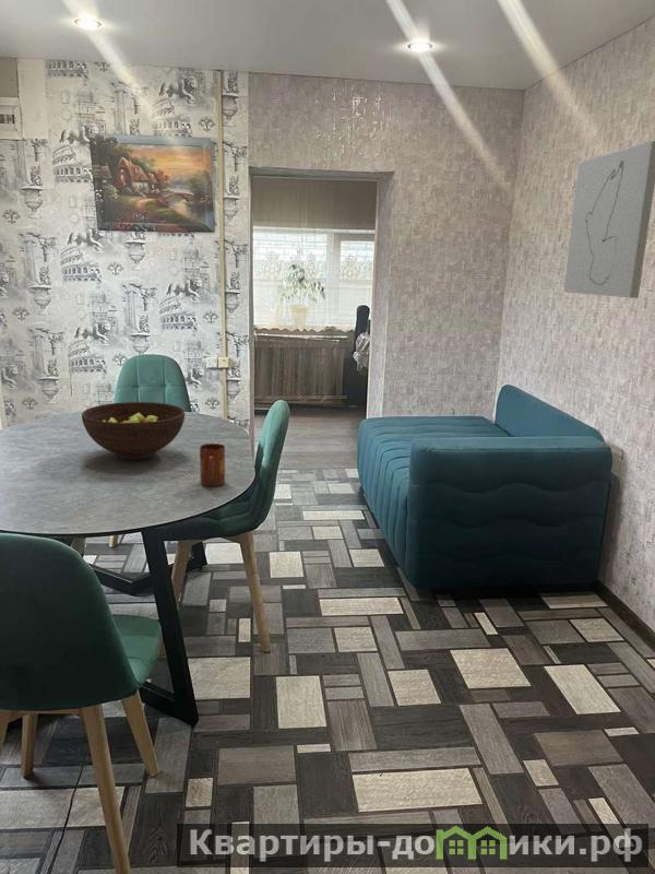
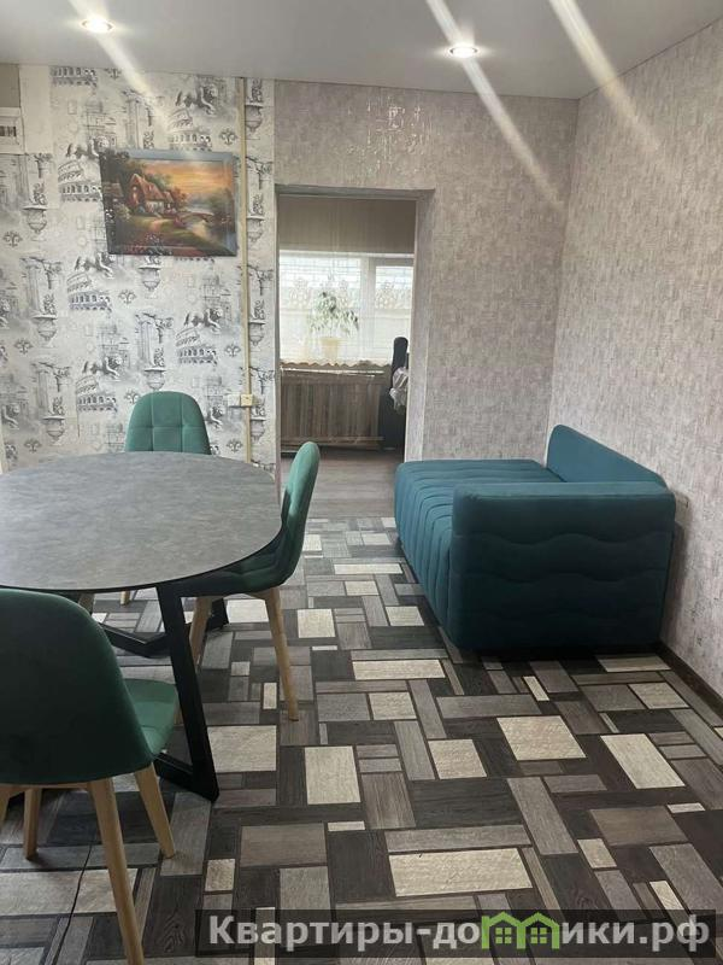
- fruit bowl (134, 434)
- wall art (606, 225)
- mug (212, 466)
